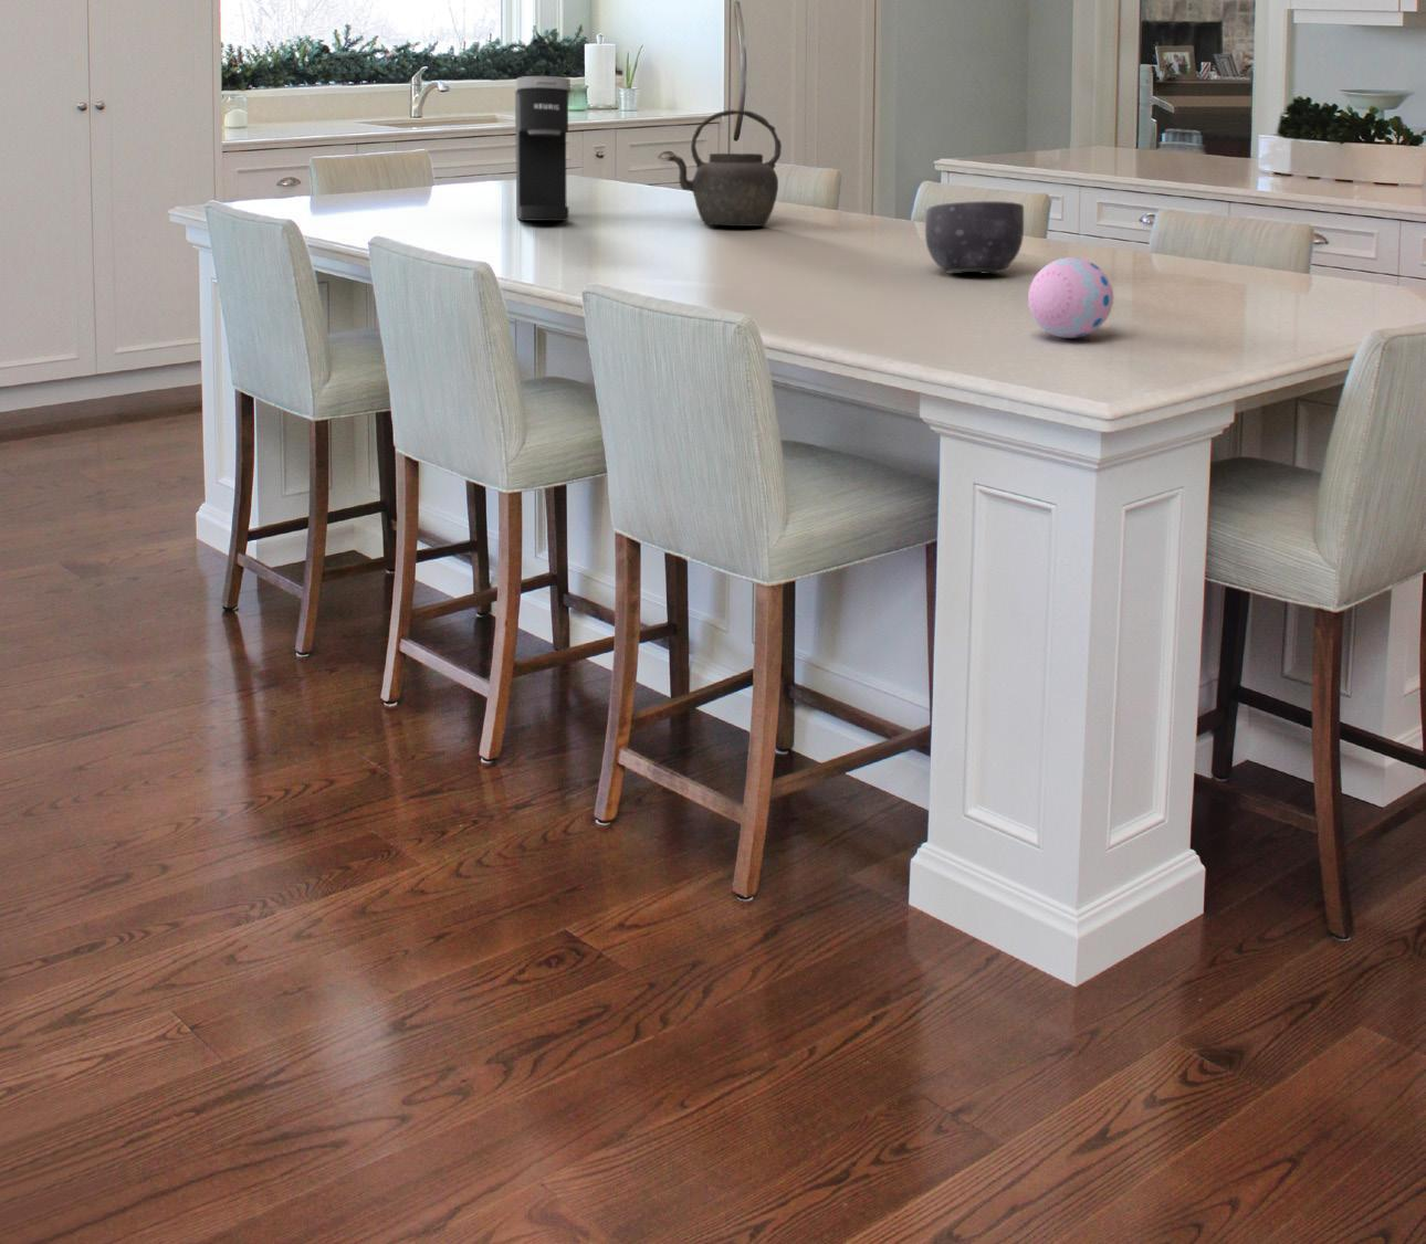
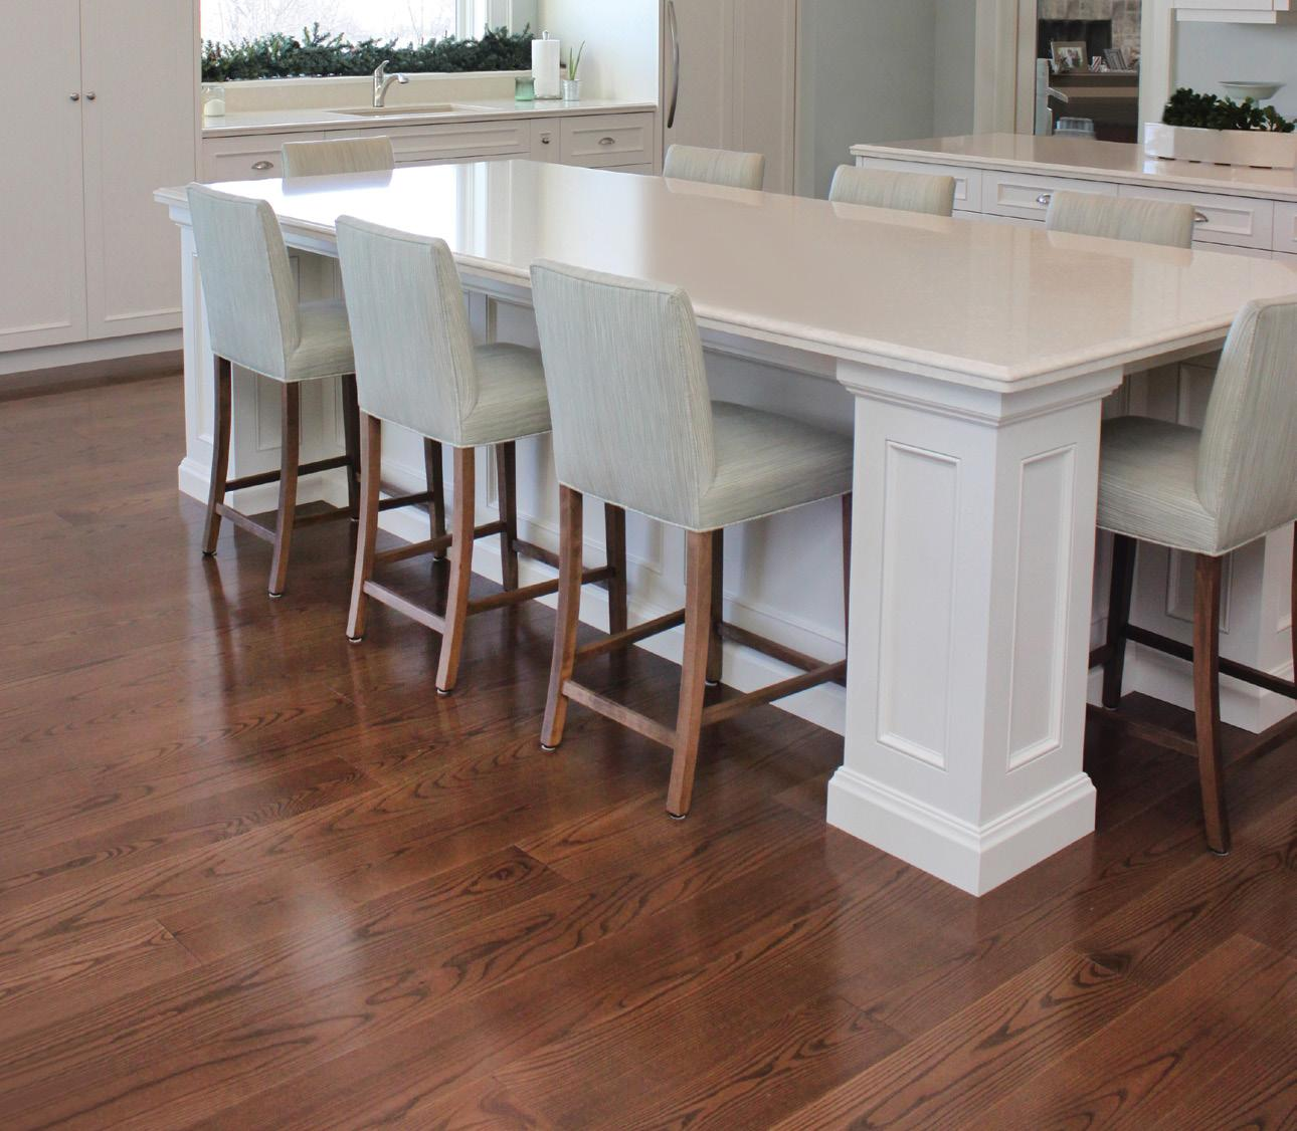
- decorative egg (1071, 297)
- bowl (972, 239)
- coffee maker (542, 152)
- kettle (724, 167)
